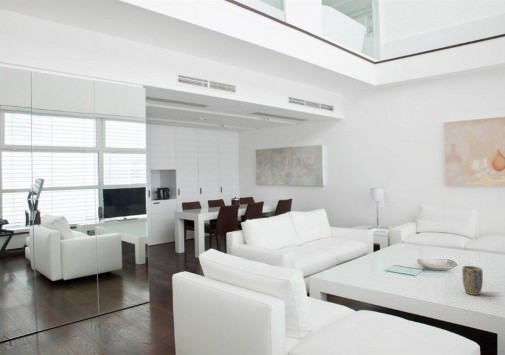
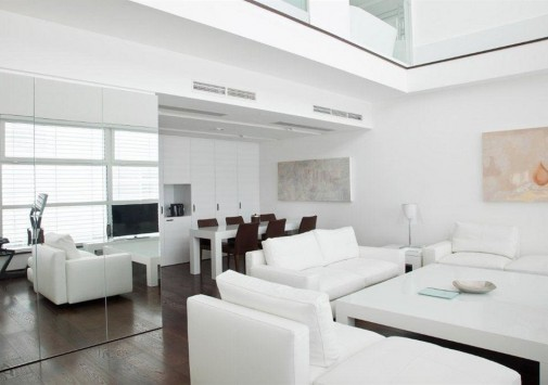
- plant pot (472, 280)
